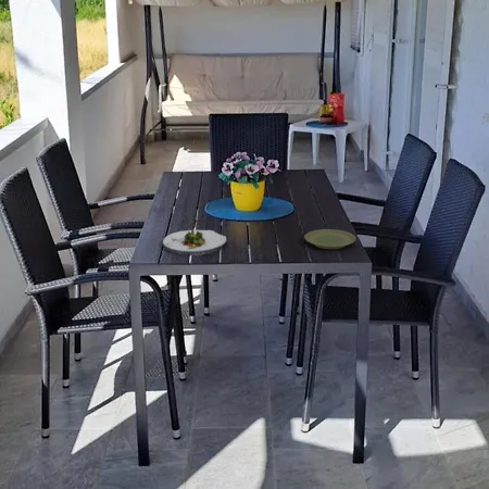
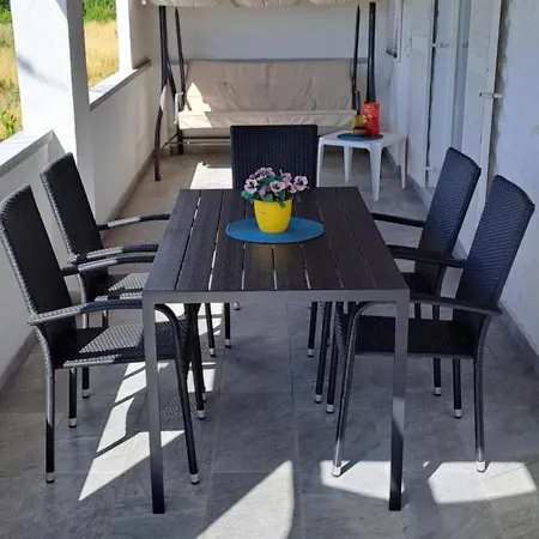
- plate (329, 240)
- salad plate (193, 237)
